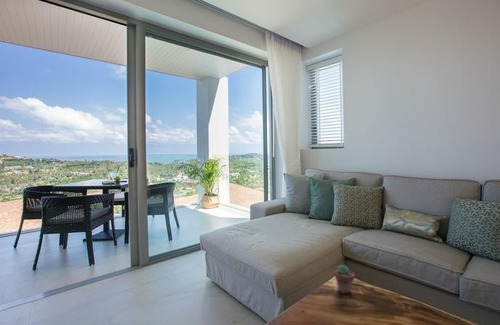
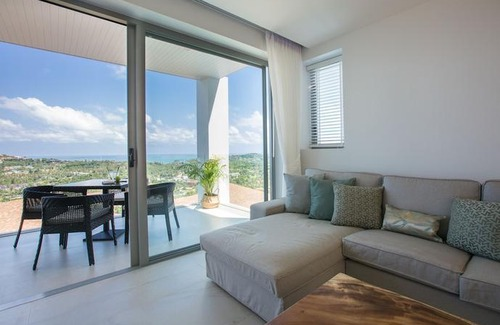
- potted succulent (344, 277)
